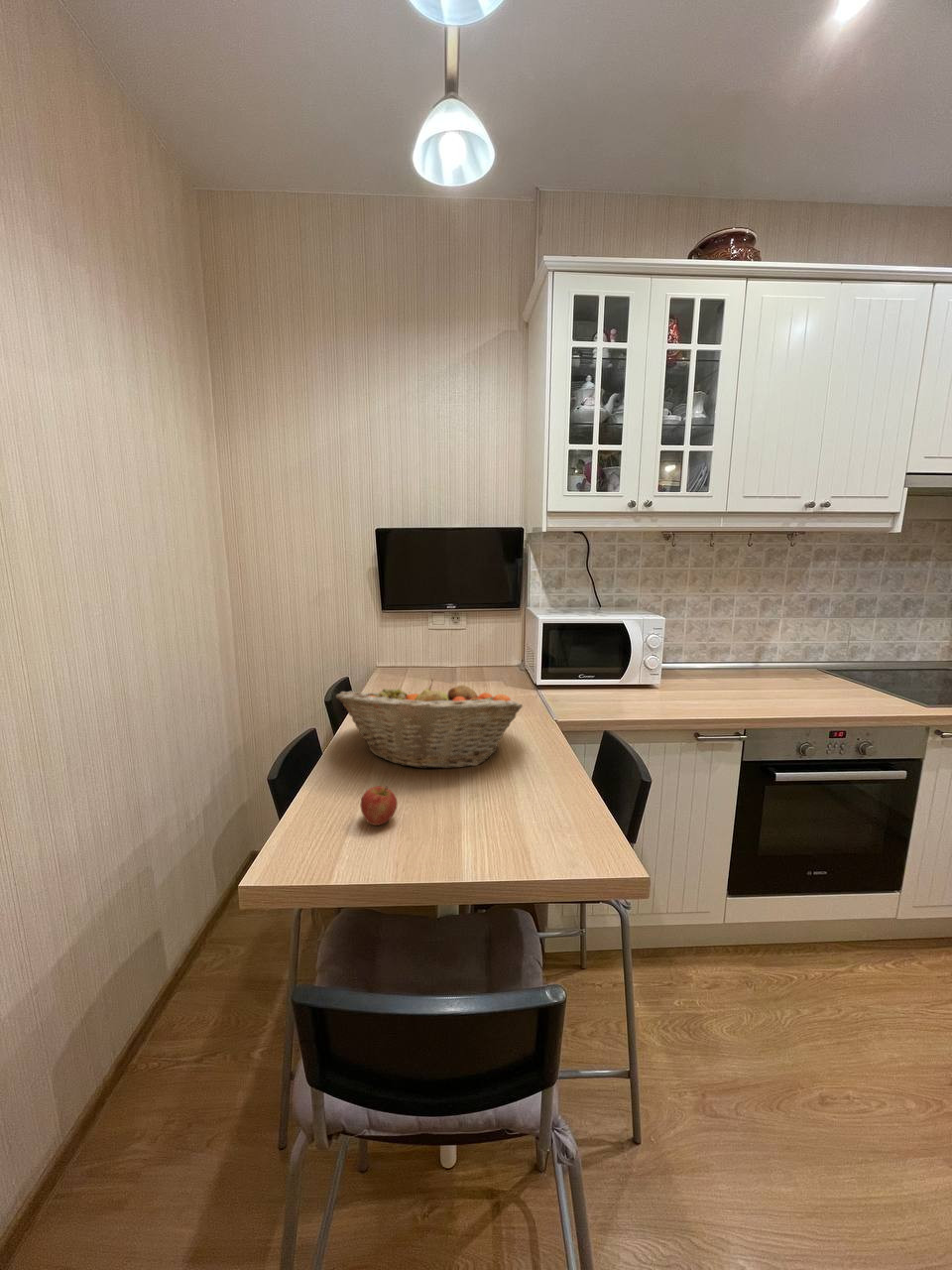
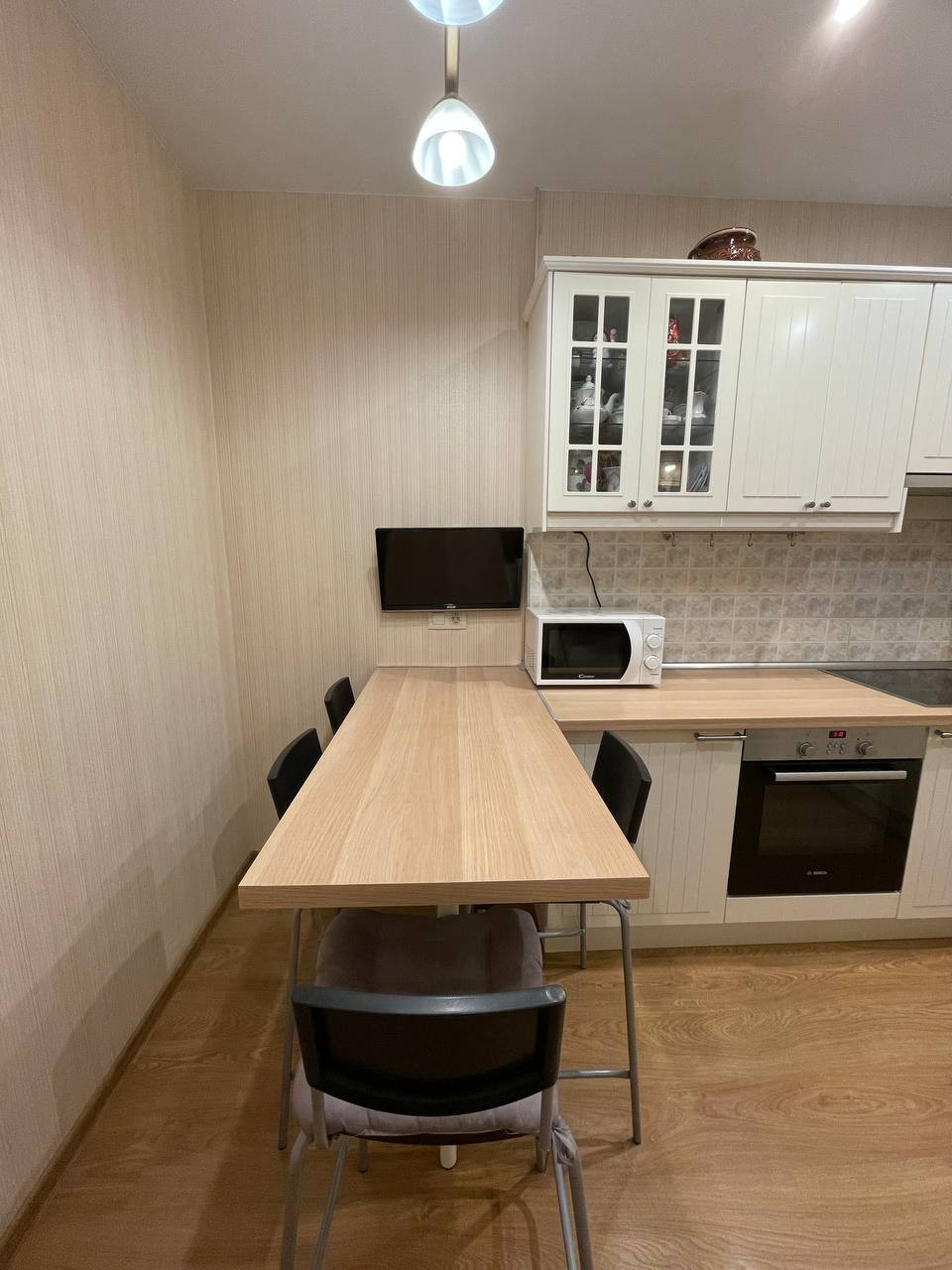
- apple (378, 804)
- fruit basket (429, 713)
